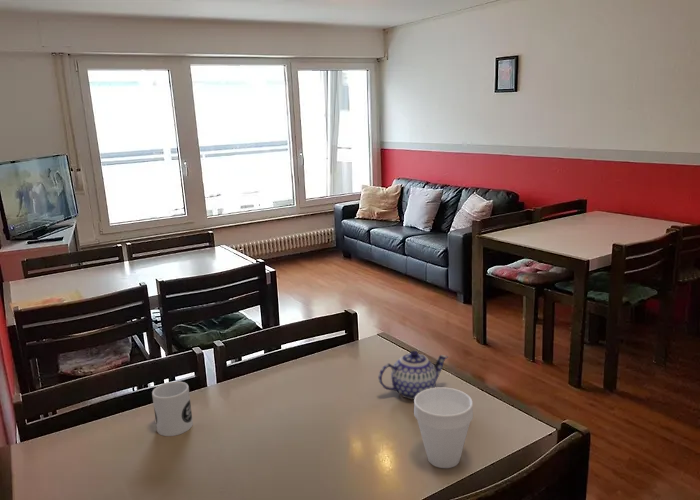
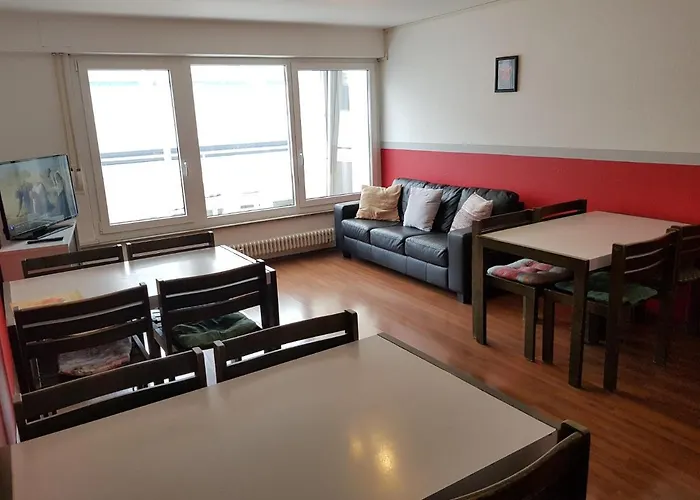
- teapot (414, 372)
- cup (443, 429)
- mug (175, 404)
